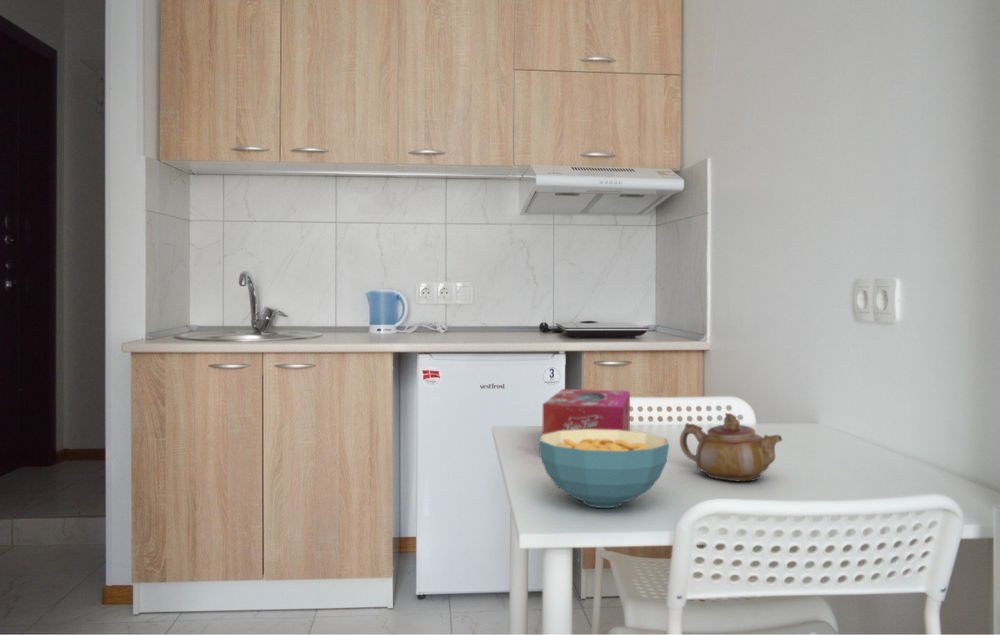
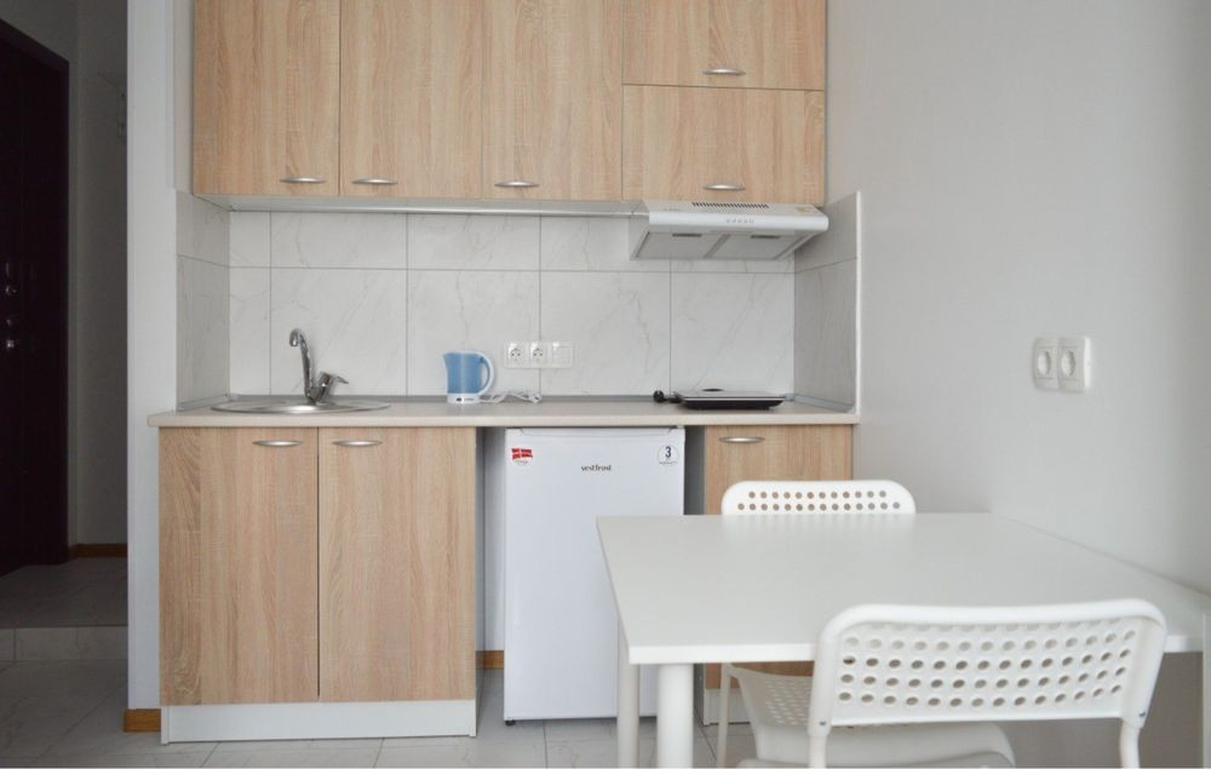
- teapot (730, 444)
- cereal bowl (602, 471)
- tissue box (589, 420)
